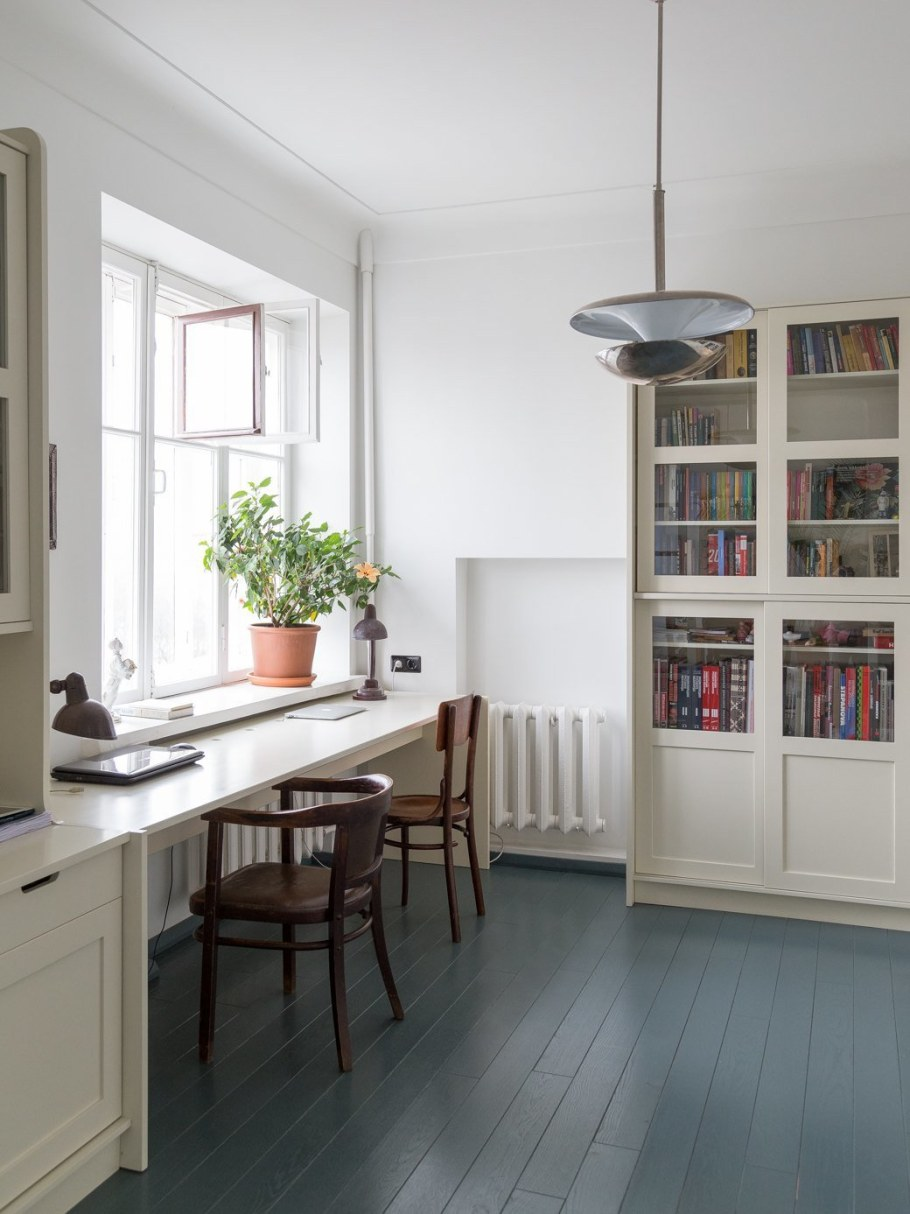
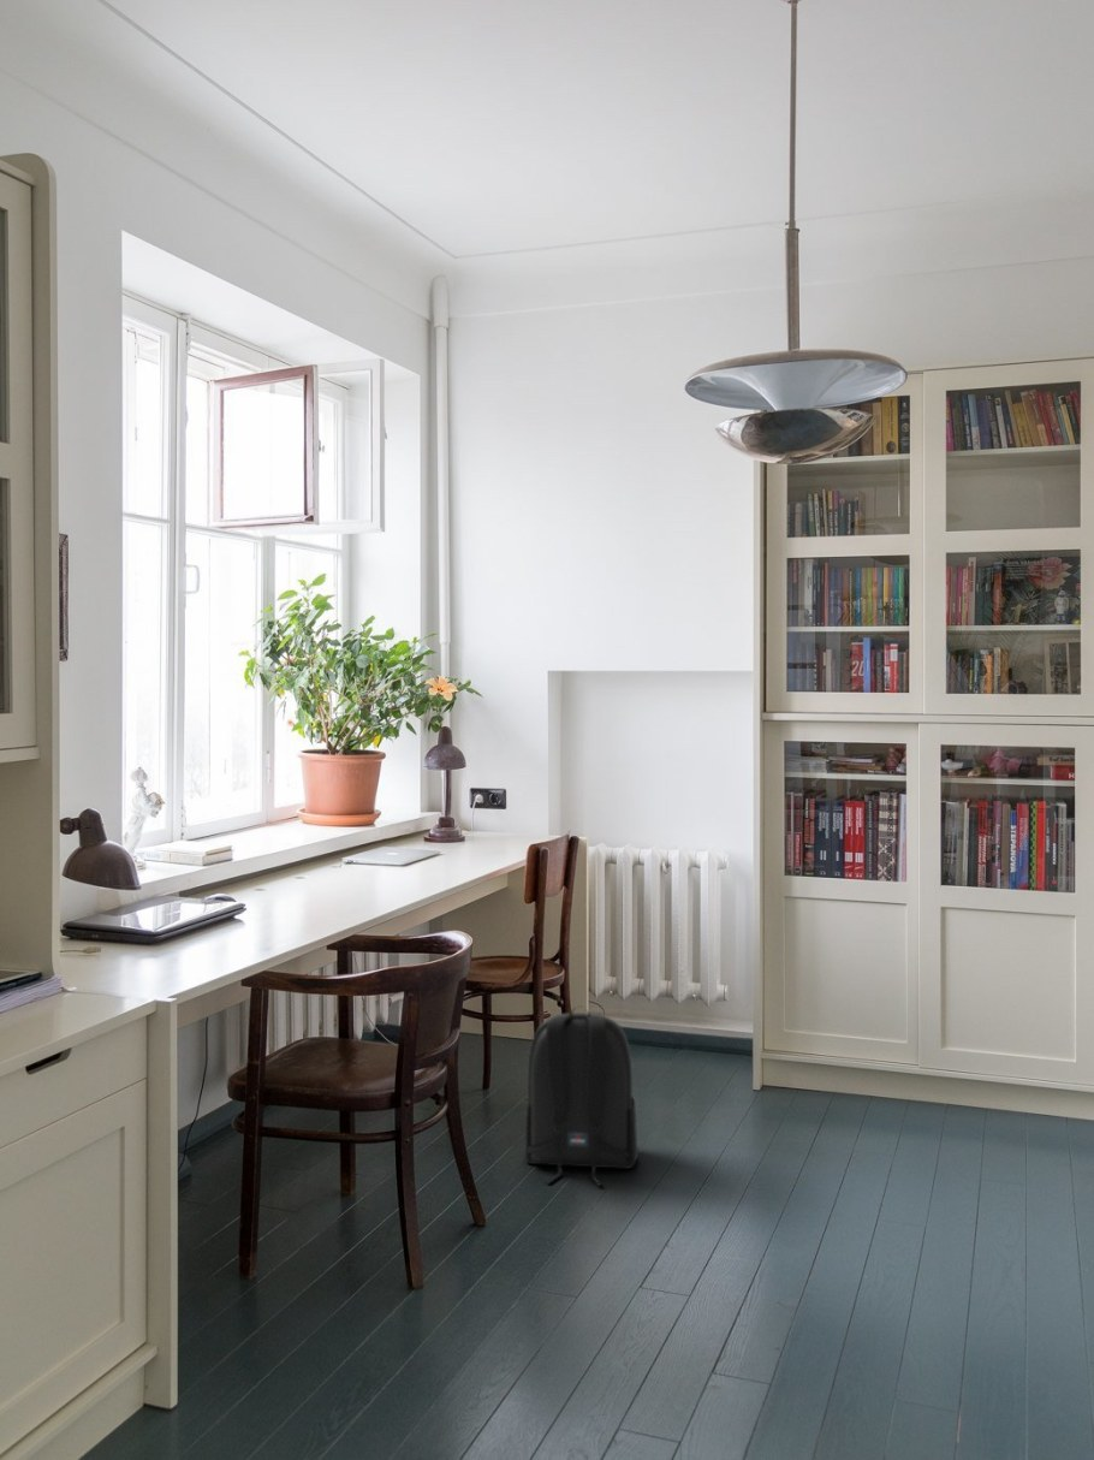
+ backpack (579, 1084)
